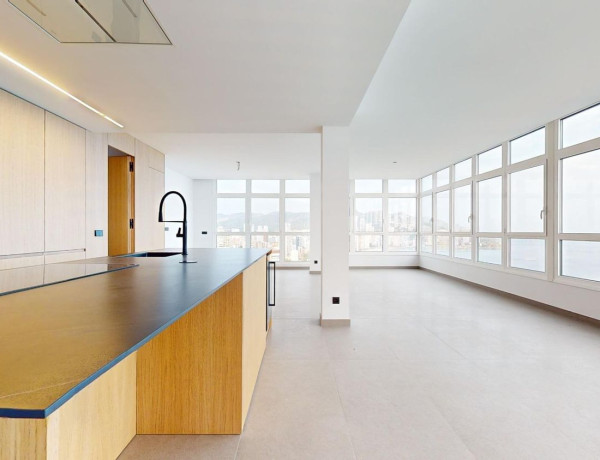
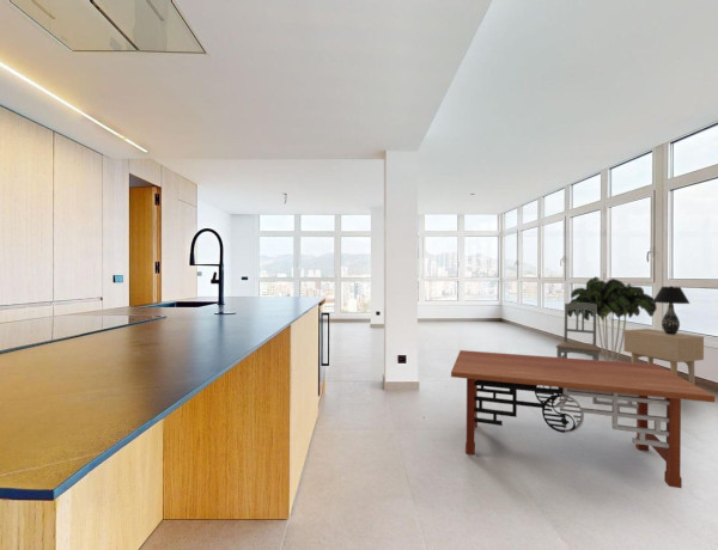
+ side table (663, 360)
+ coffee table (560, 409)
+ indoor plant (611, 323)
+ table lamp (670, 310)
+ dining chair (578, 343)
